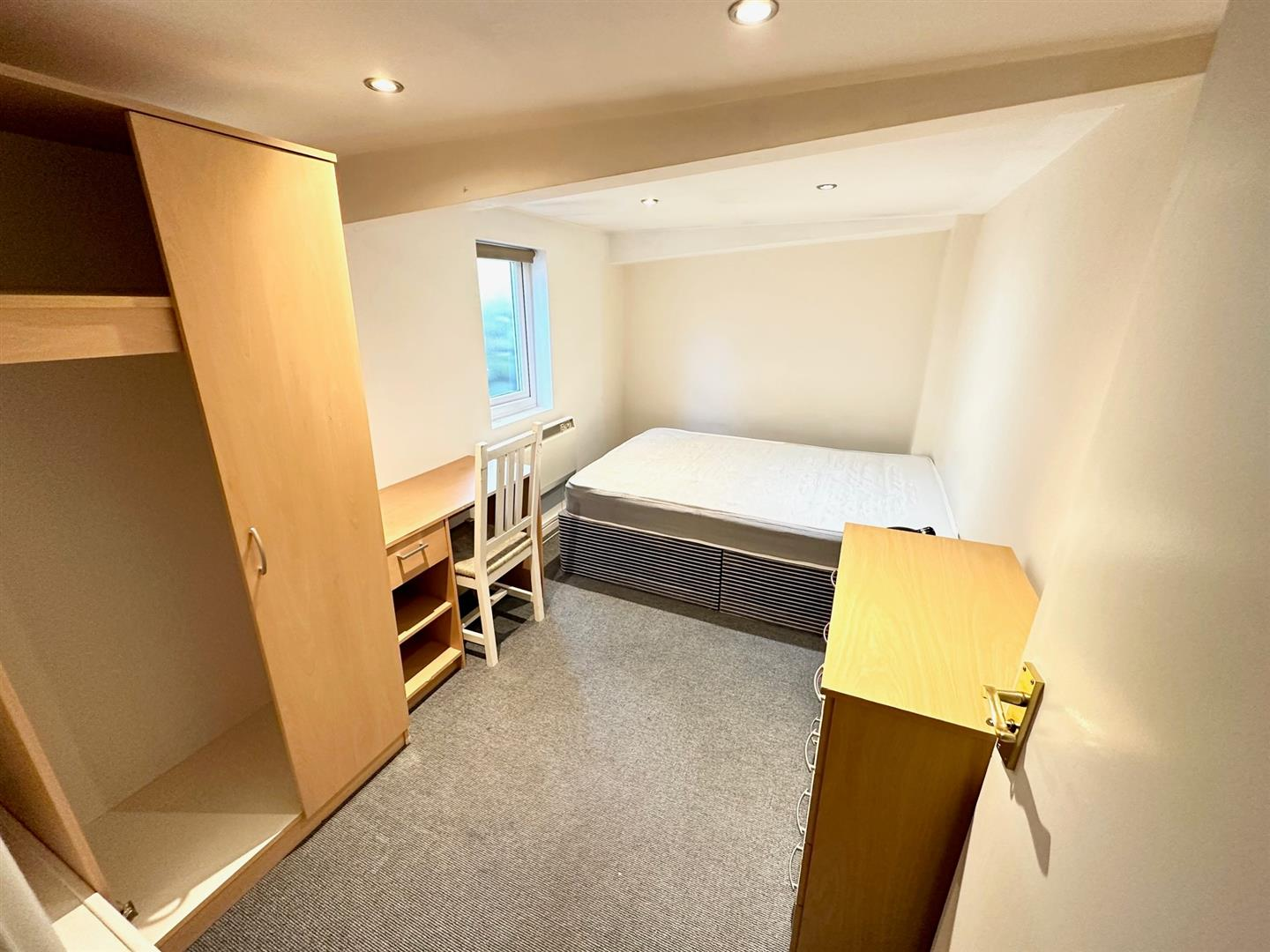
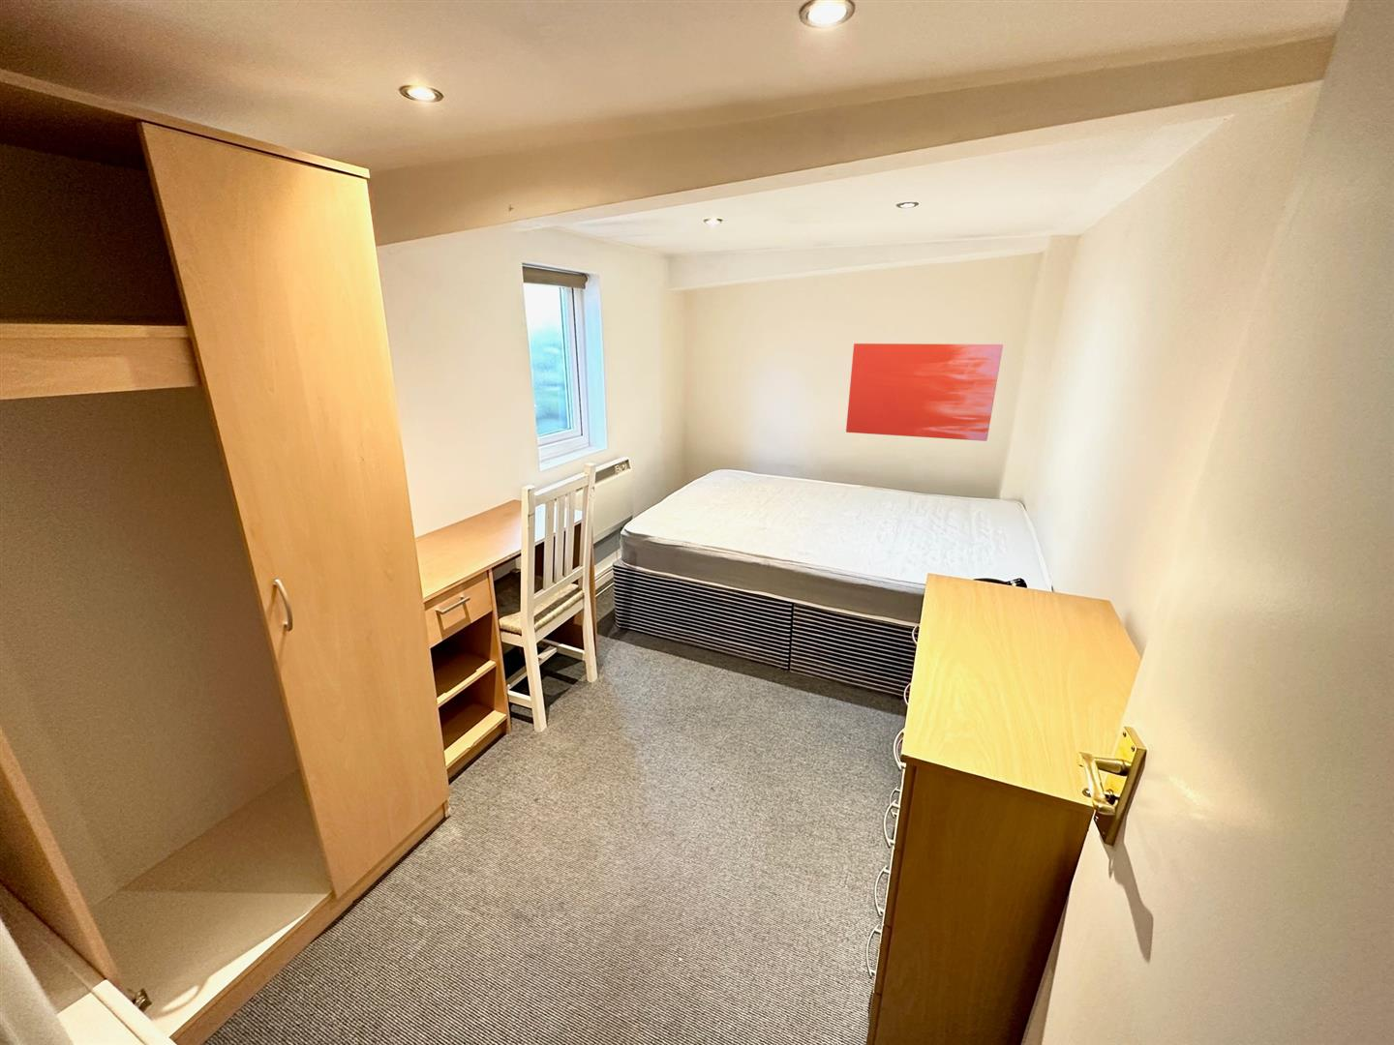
+ wall art (919, 391)
